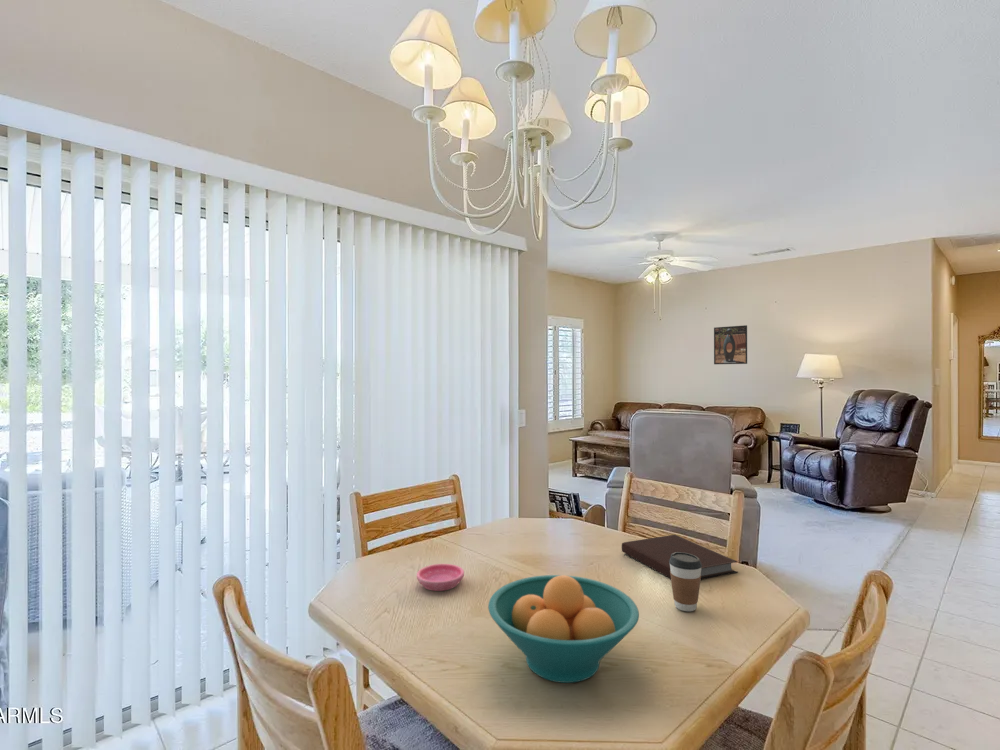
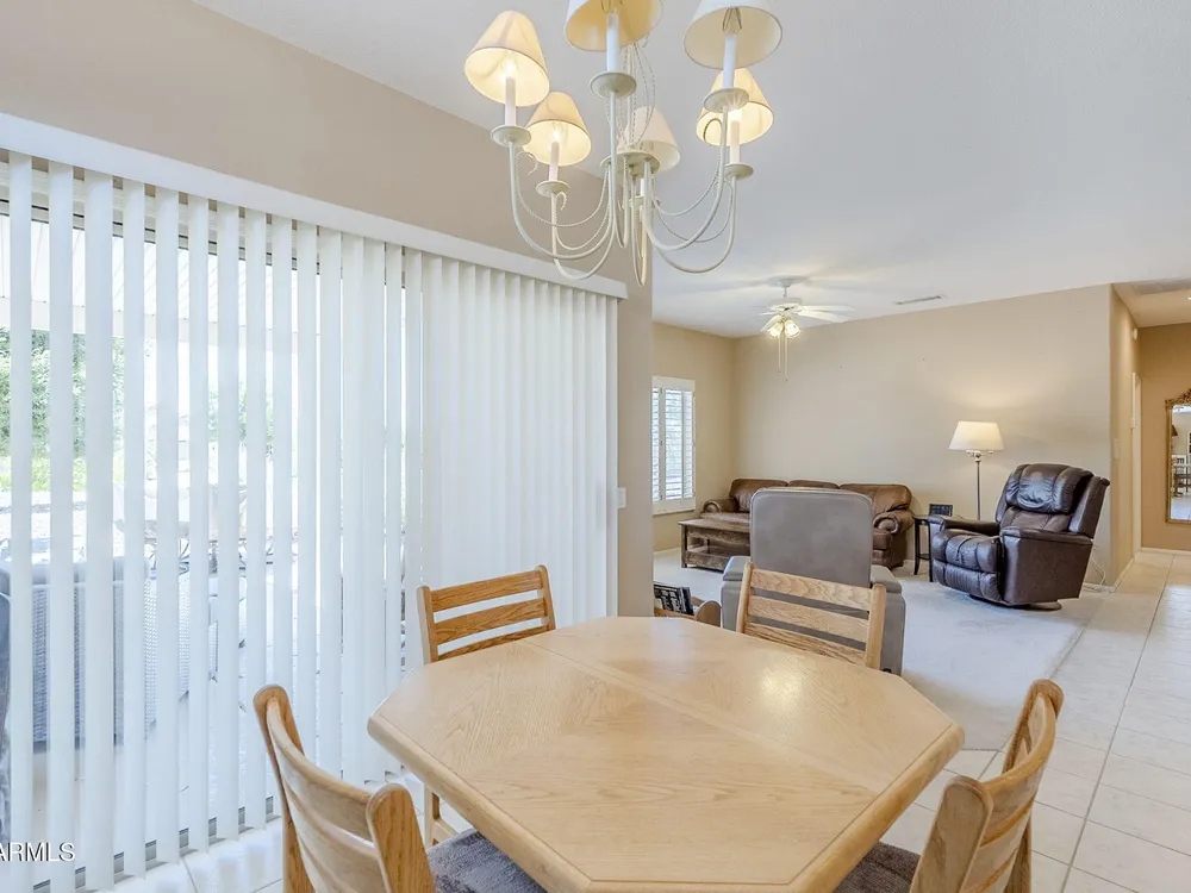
- saucer (440, 577)
- notebook (674, 552)
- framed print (730, 345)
- fruit bowl (562, 620)
- coffee cup (685, 581)
